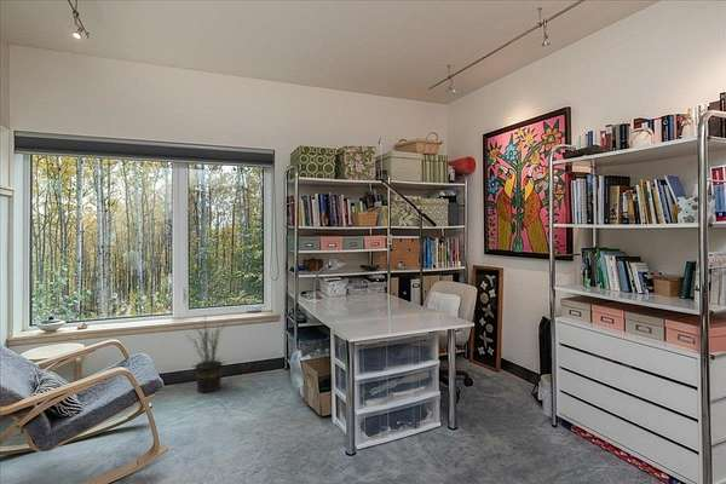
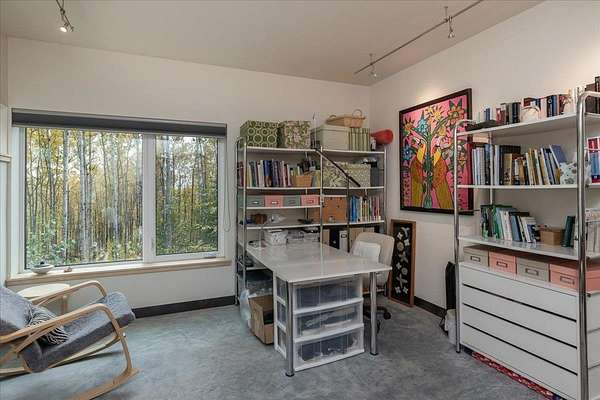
- potted plant (207, 352)
